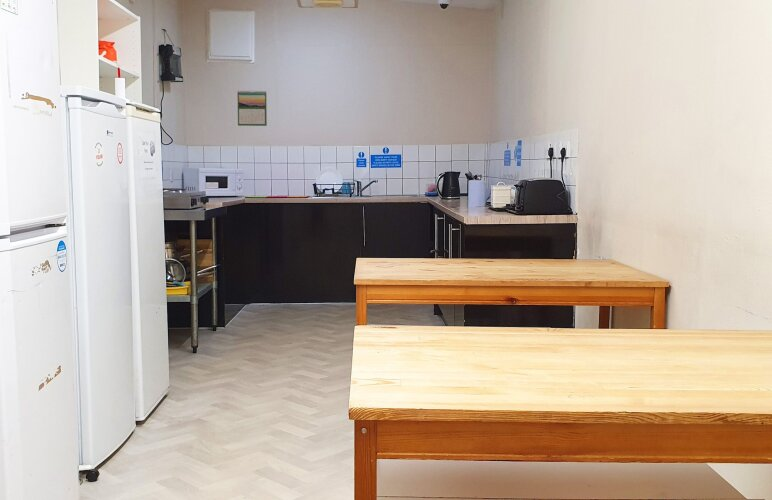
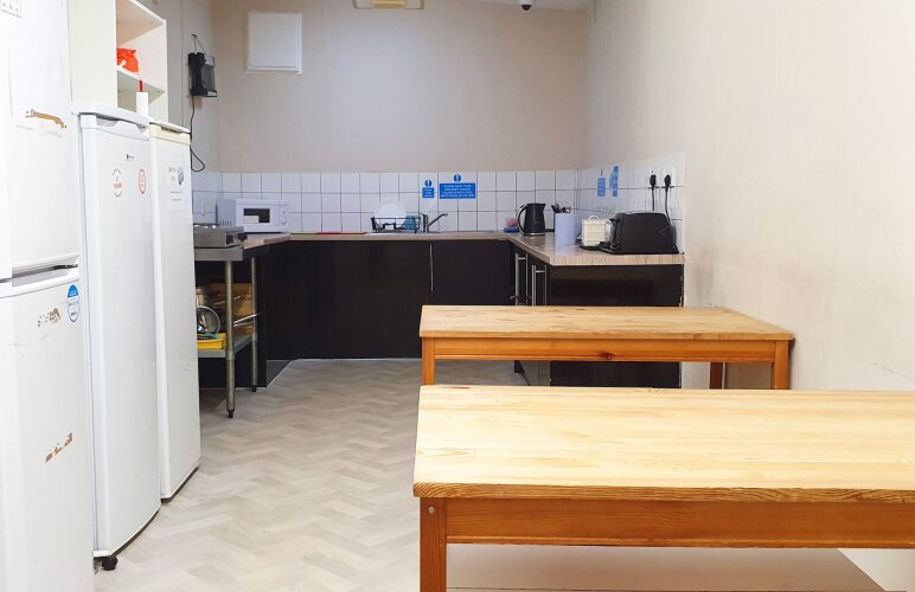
- calendar (252, 108)
